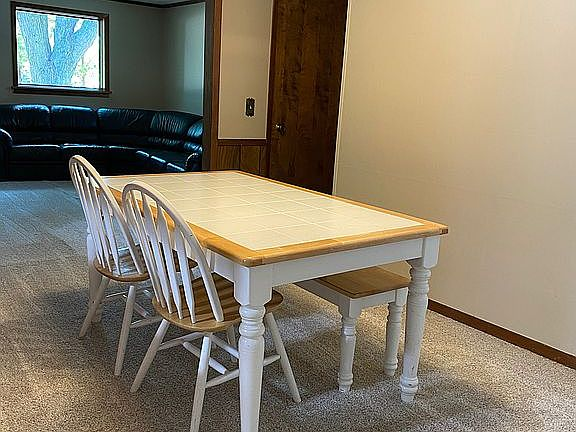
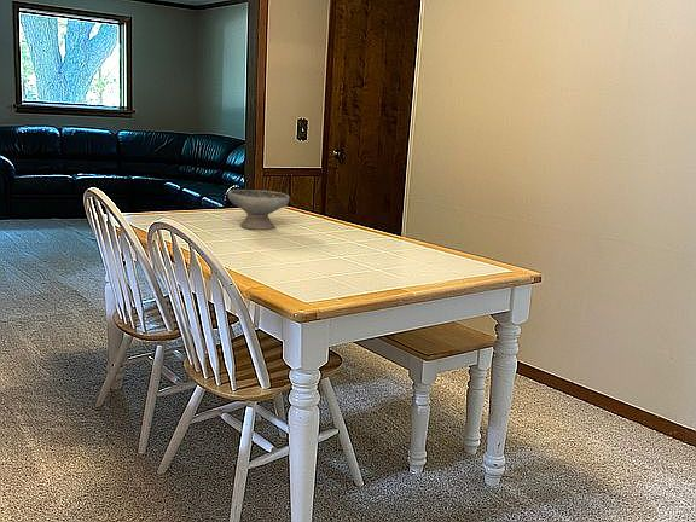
+ bowl (257, 209)
